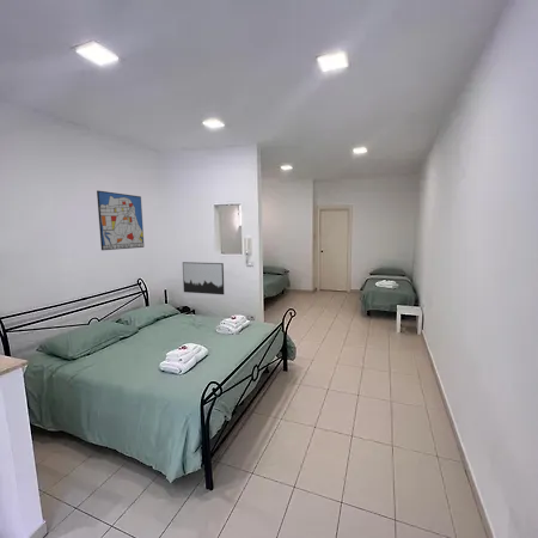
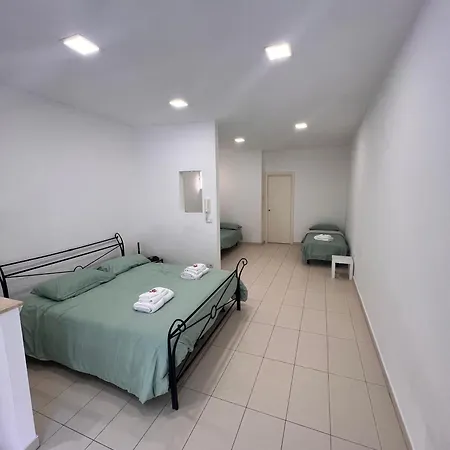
- wall art (122, 221)
- wall art (202, 277)
